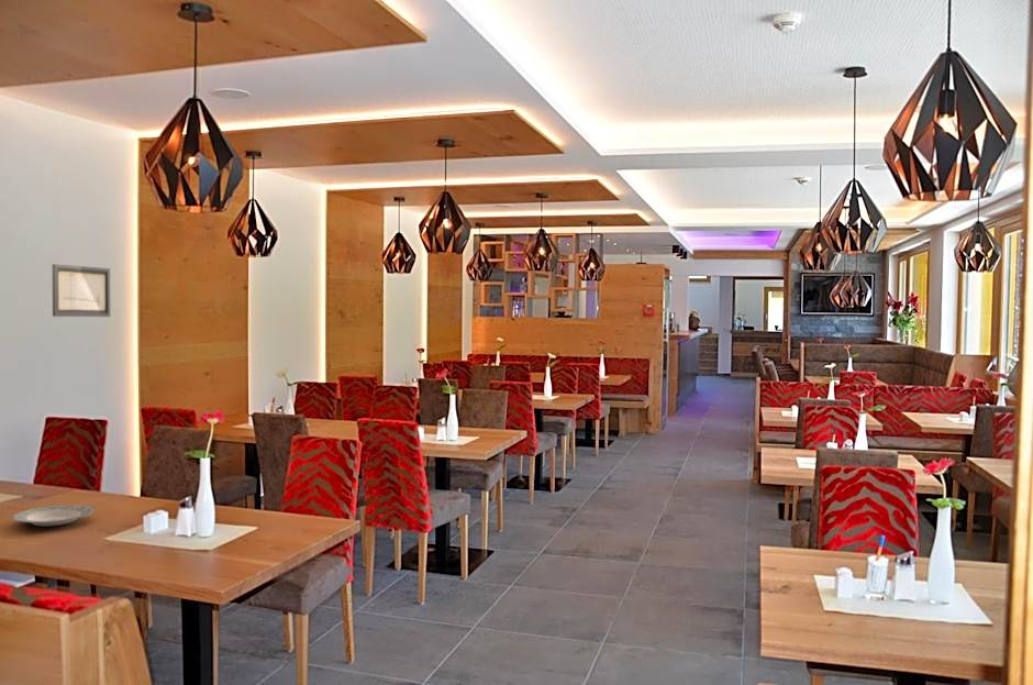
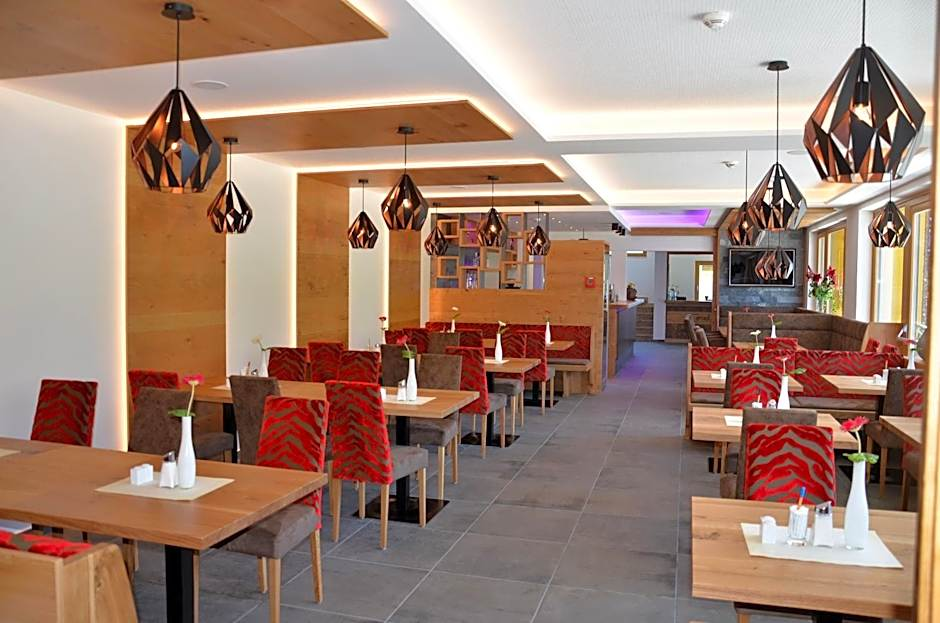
- wall art (82, 291)
- plate (54, 517)
